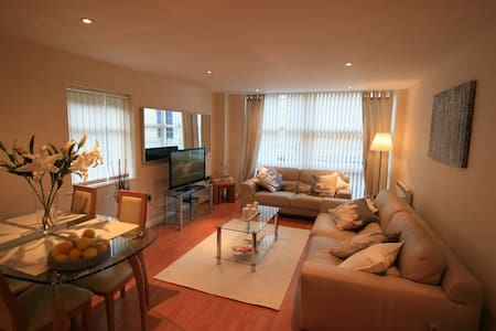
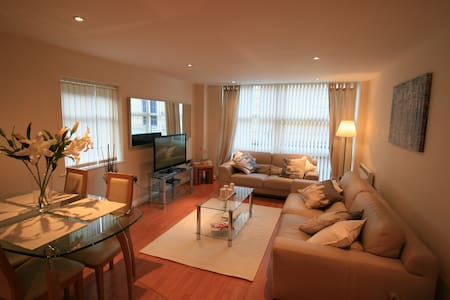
- fruit bowl (80, 245)
